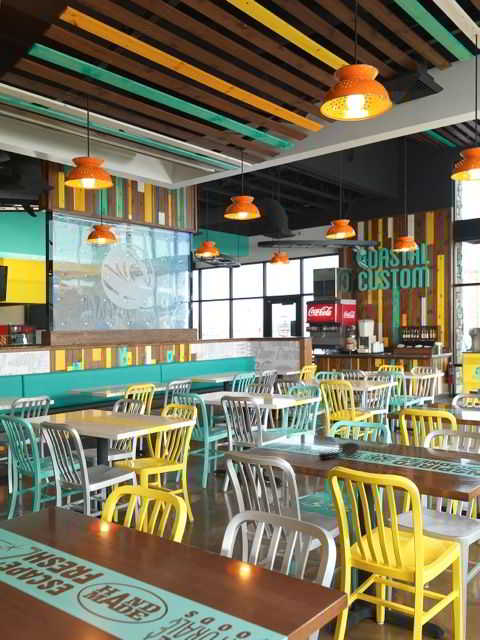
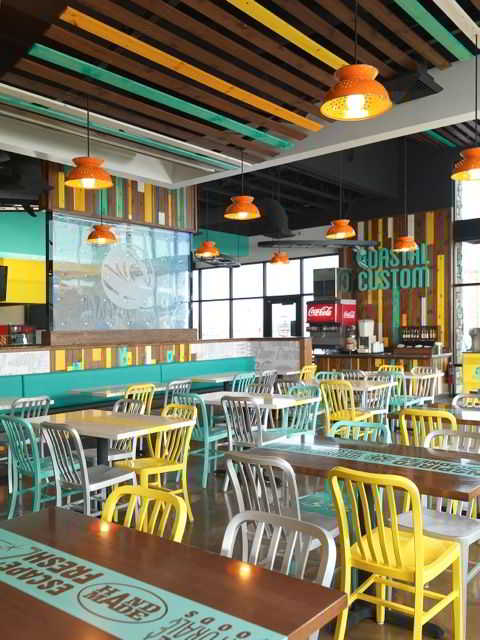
- spoon (338, 452)
